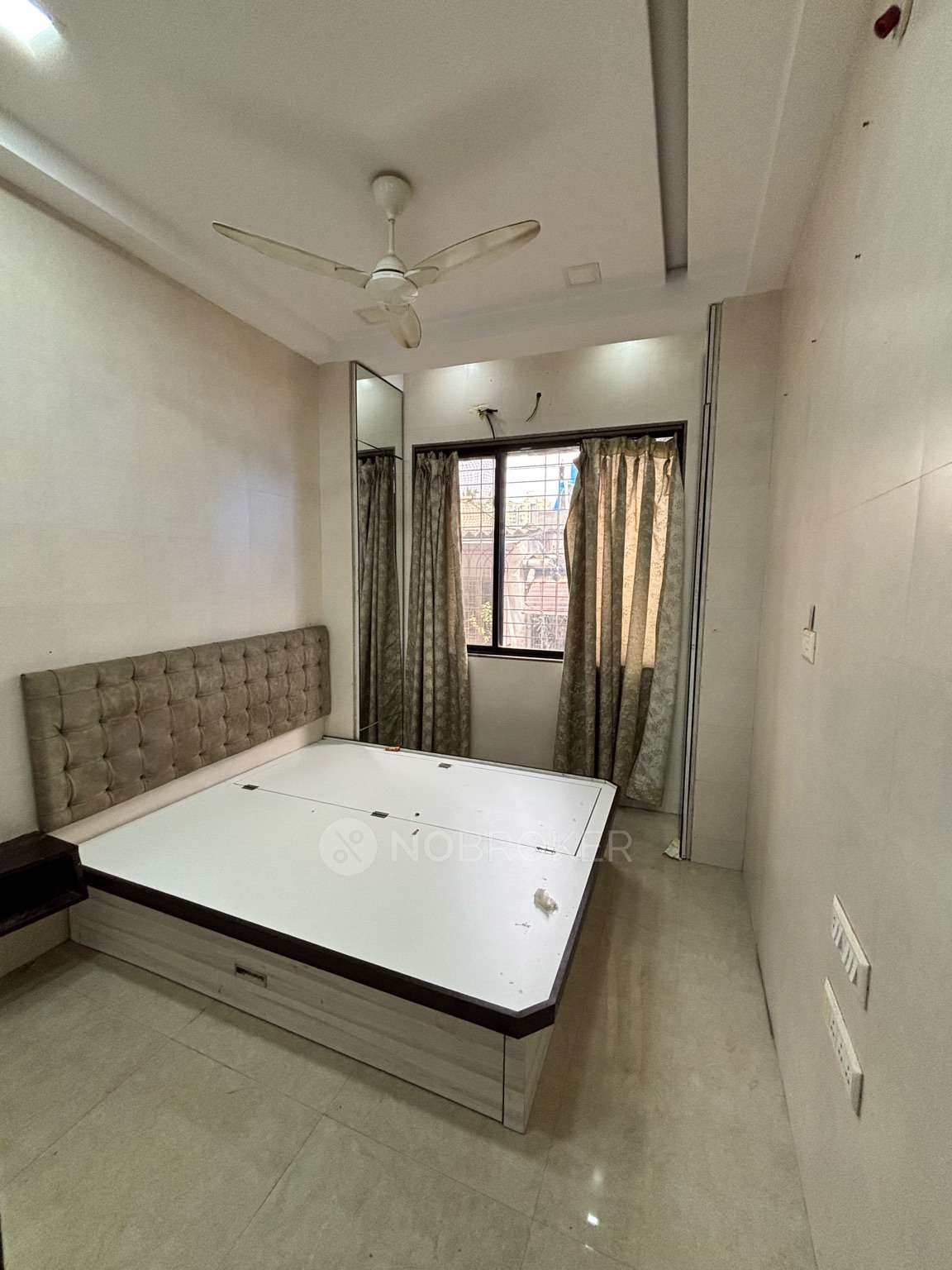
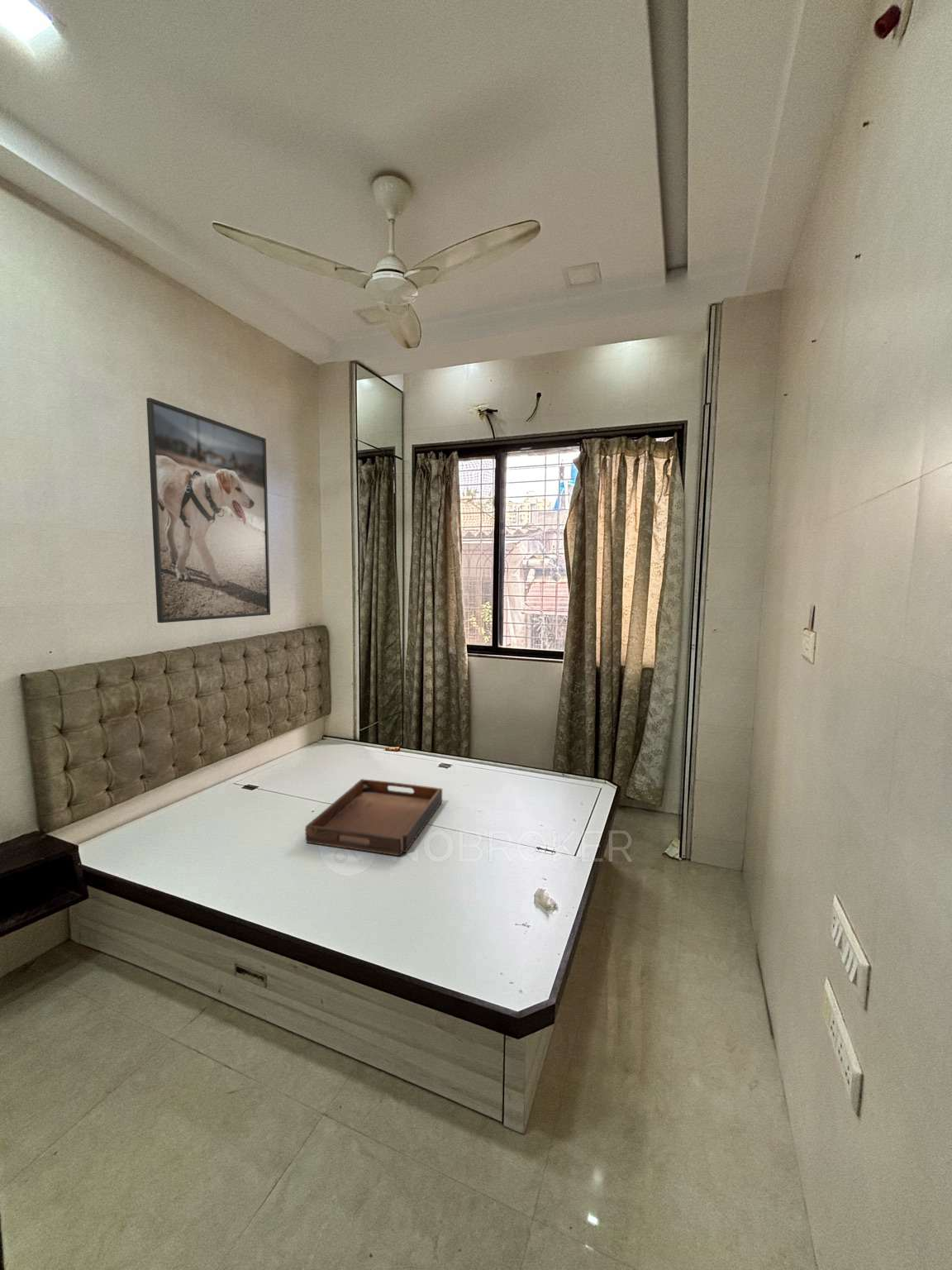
+ serving tray (379, 813)
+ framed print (217, 521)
